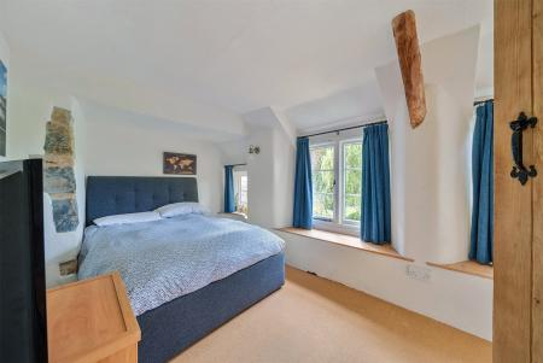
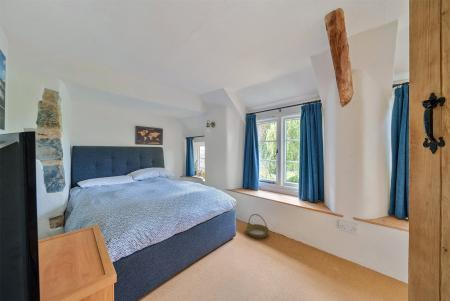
+ basket (257, 224)
